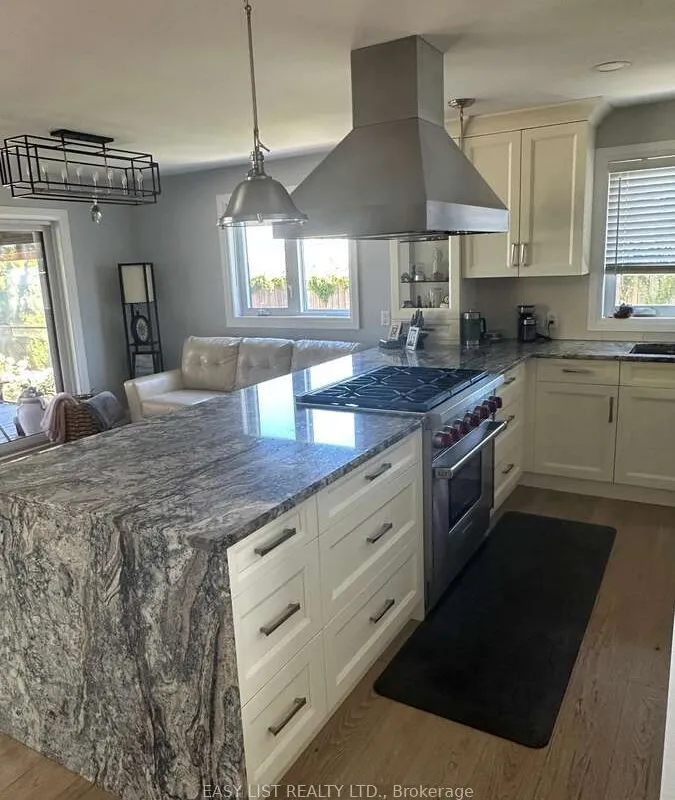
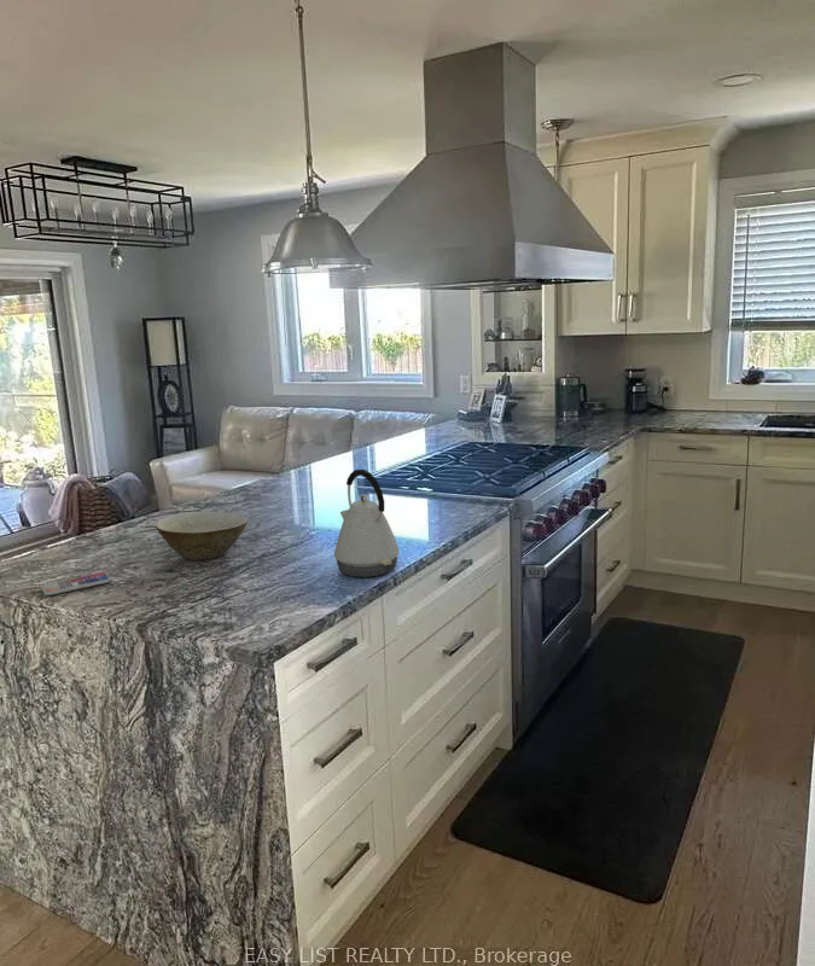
+ smartphone (76, 583)
+ kettle (363, 519)
+ bowl (203, 536)
